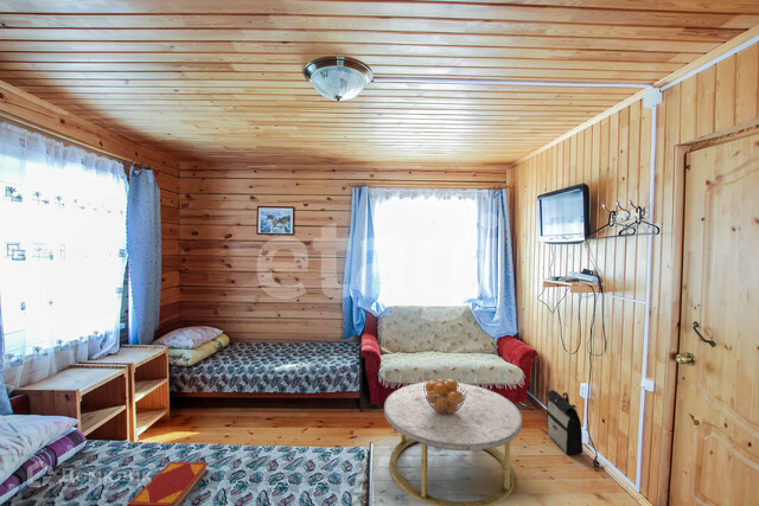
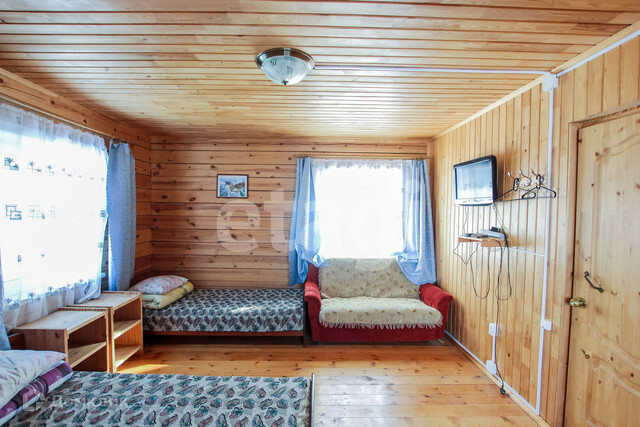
- backpack (563, 418)
- fruit basket (445, 396)
- coffee table (449, 436)
- hardback book (171, 486)
